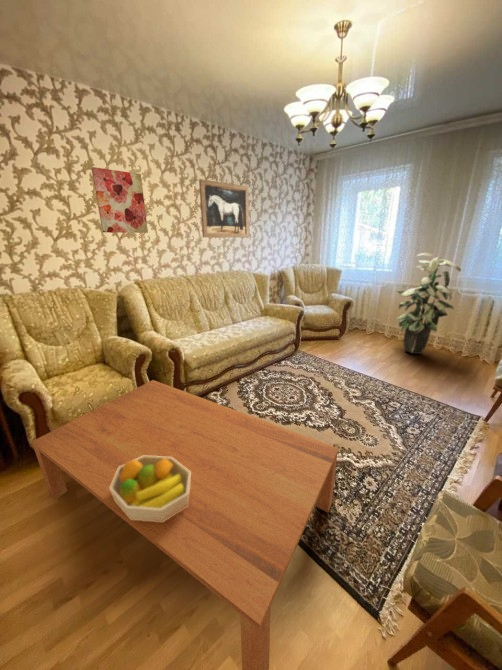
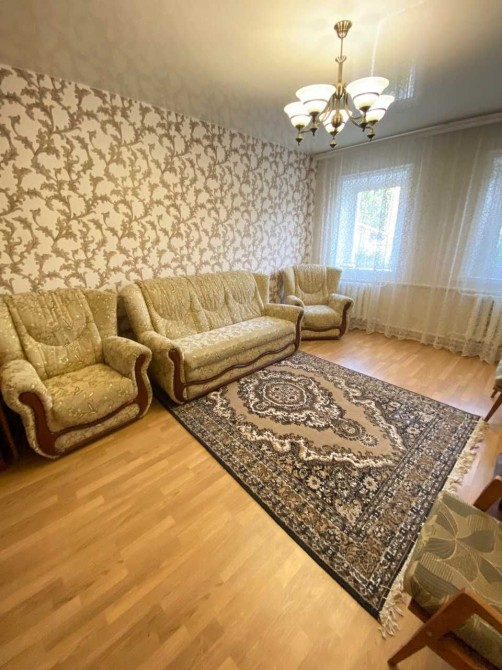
- wall art (226, 211)
- fruit bowl (152, 484)
- wall art (121, 202)
- indoor plant (422, 304)
- coffee table (187, 469)
